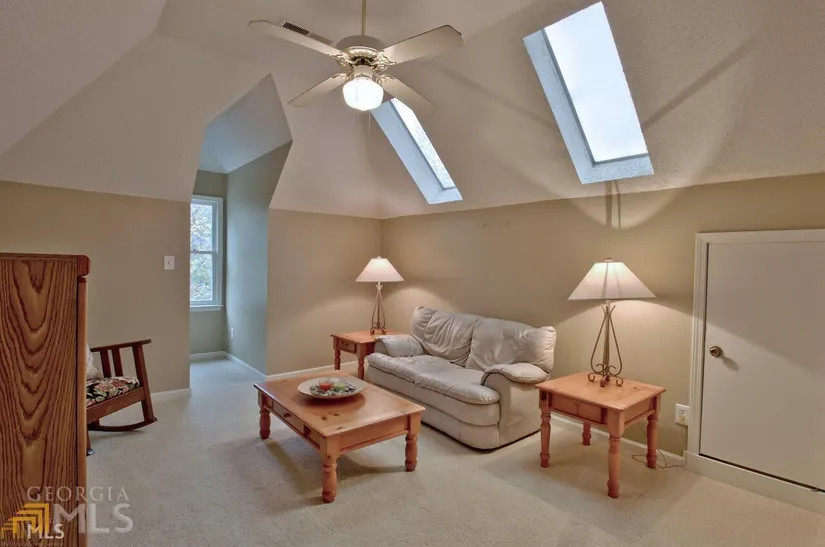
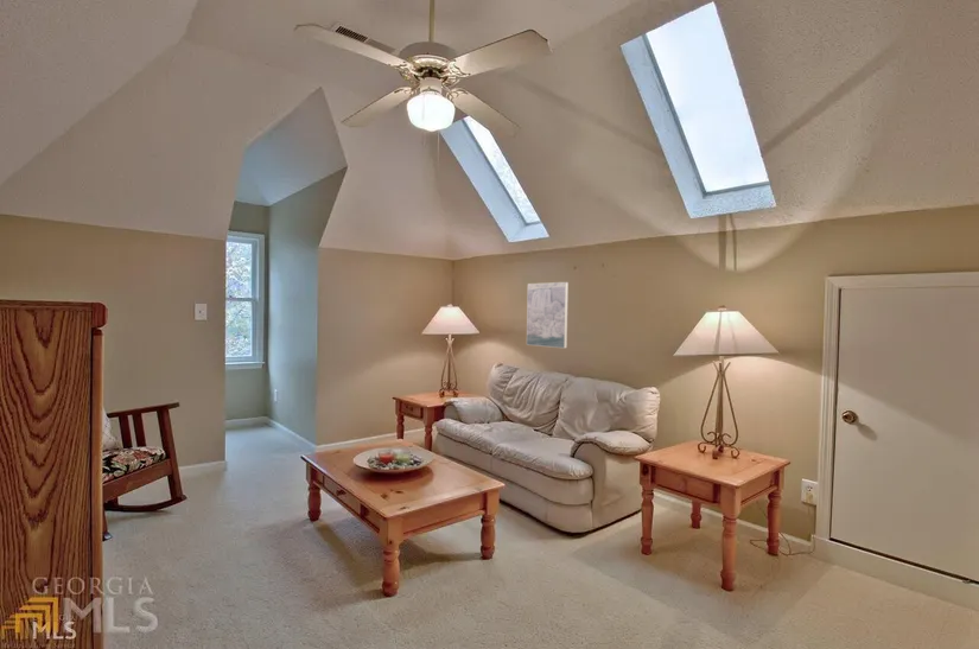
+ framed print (546, 314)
